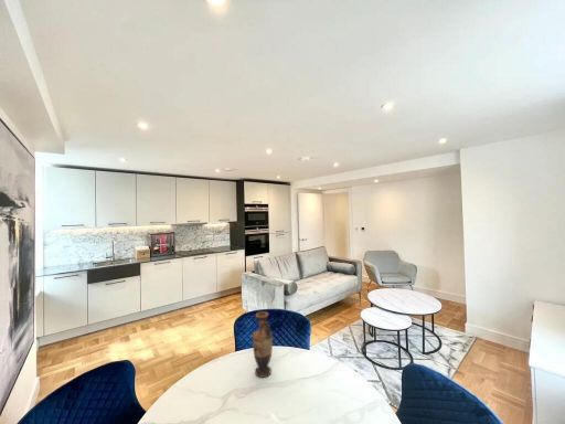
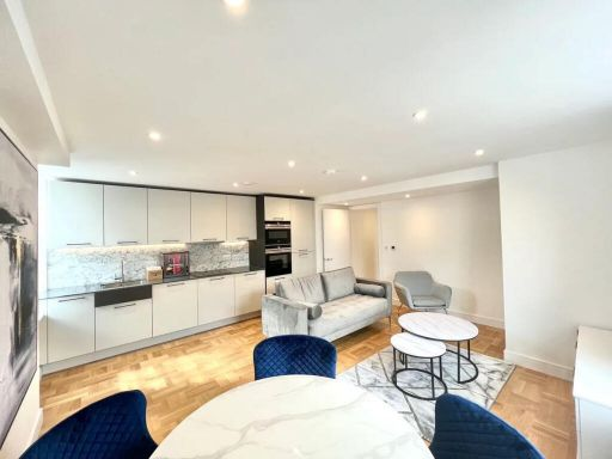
- vase (262, 342)
